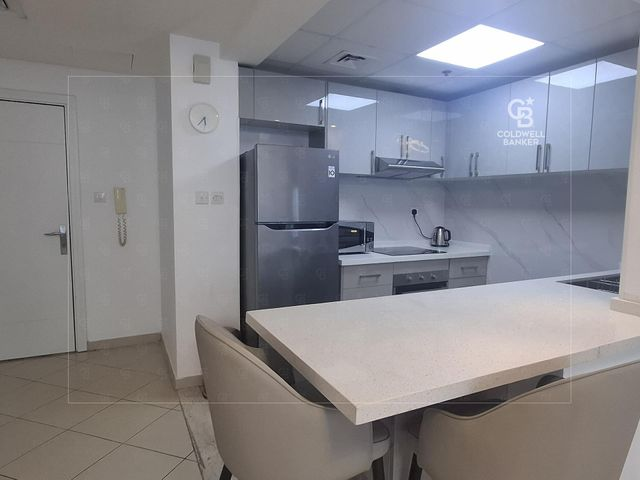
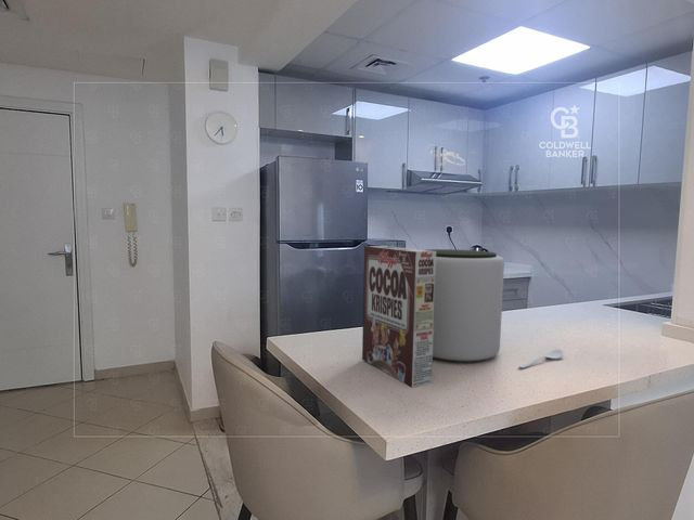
+ cereal box (396, 310)
+ spoon (540, 358)
+ plant pot (454, 301)
